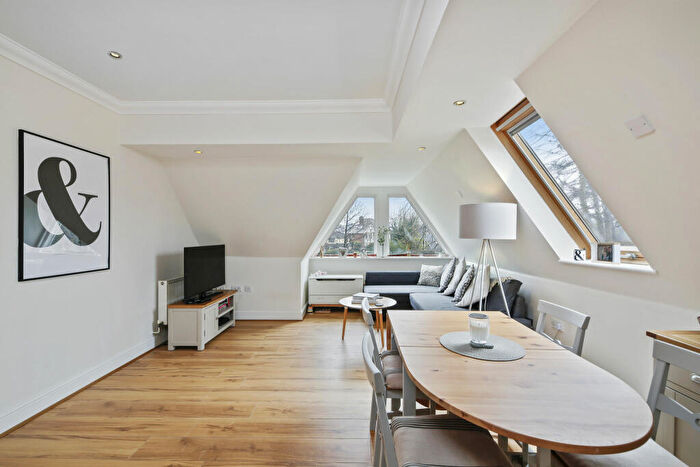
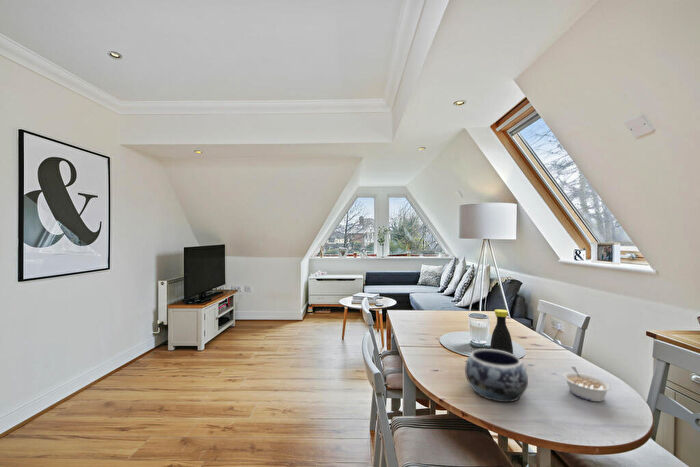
+ legume (584, 385)
+ decorative bowl (495, 373)
+ bottle (501, 332)
